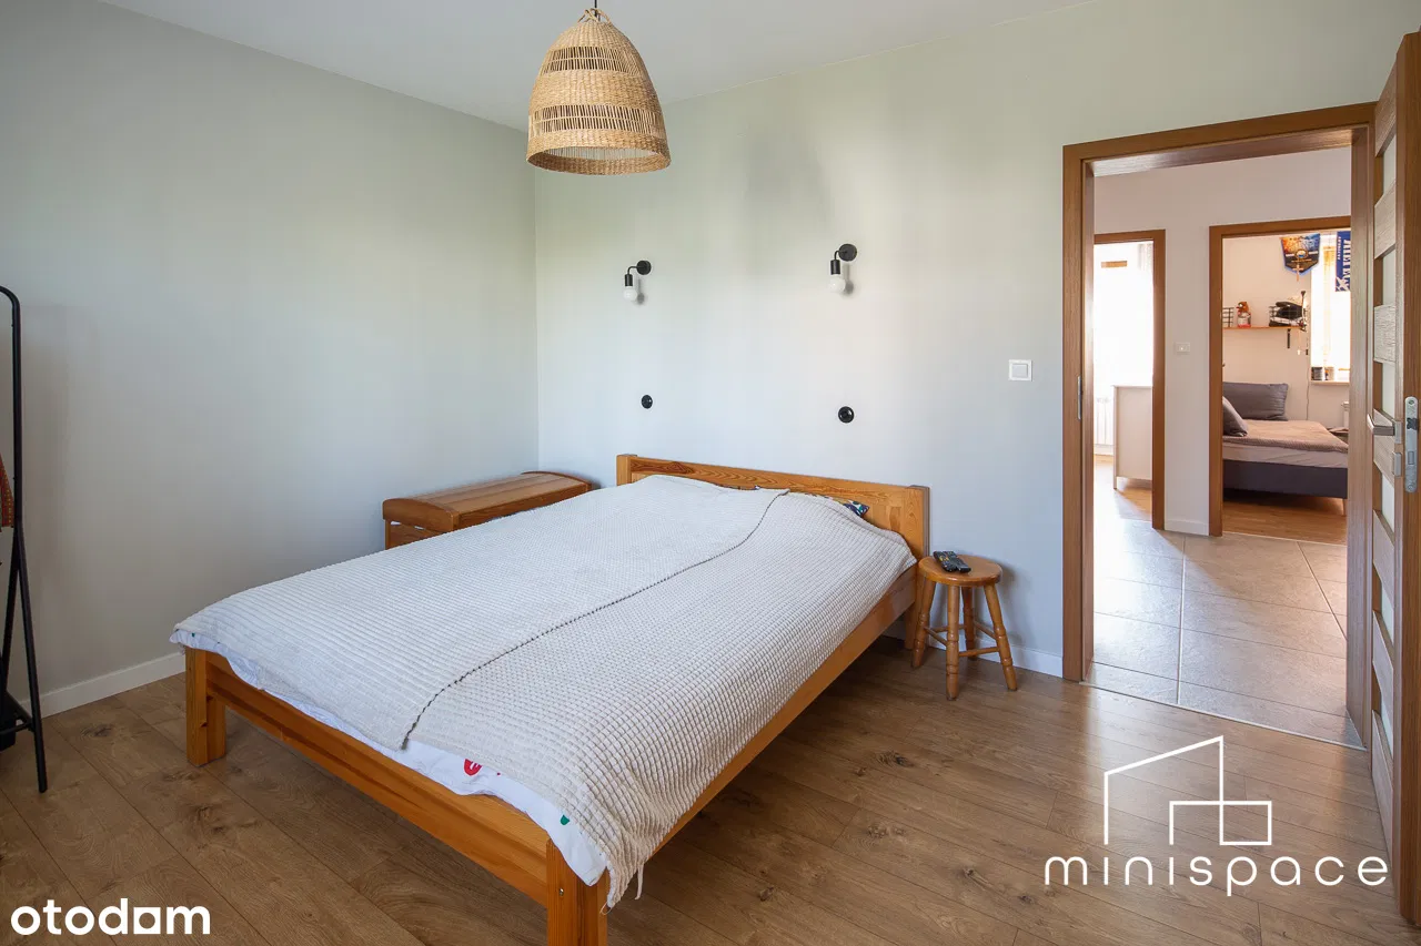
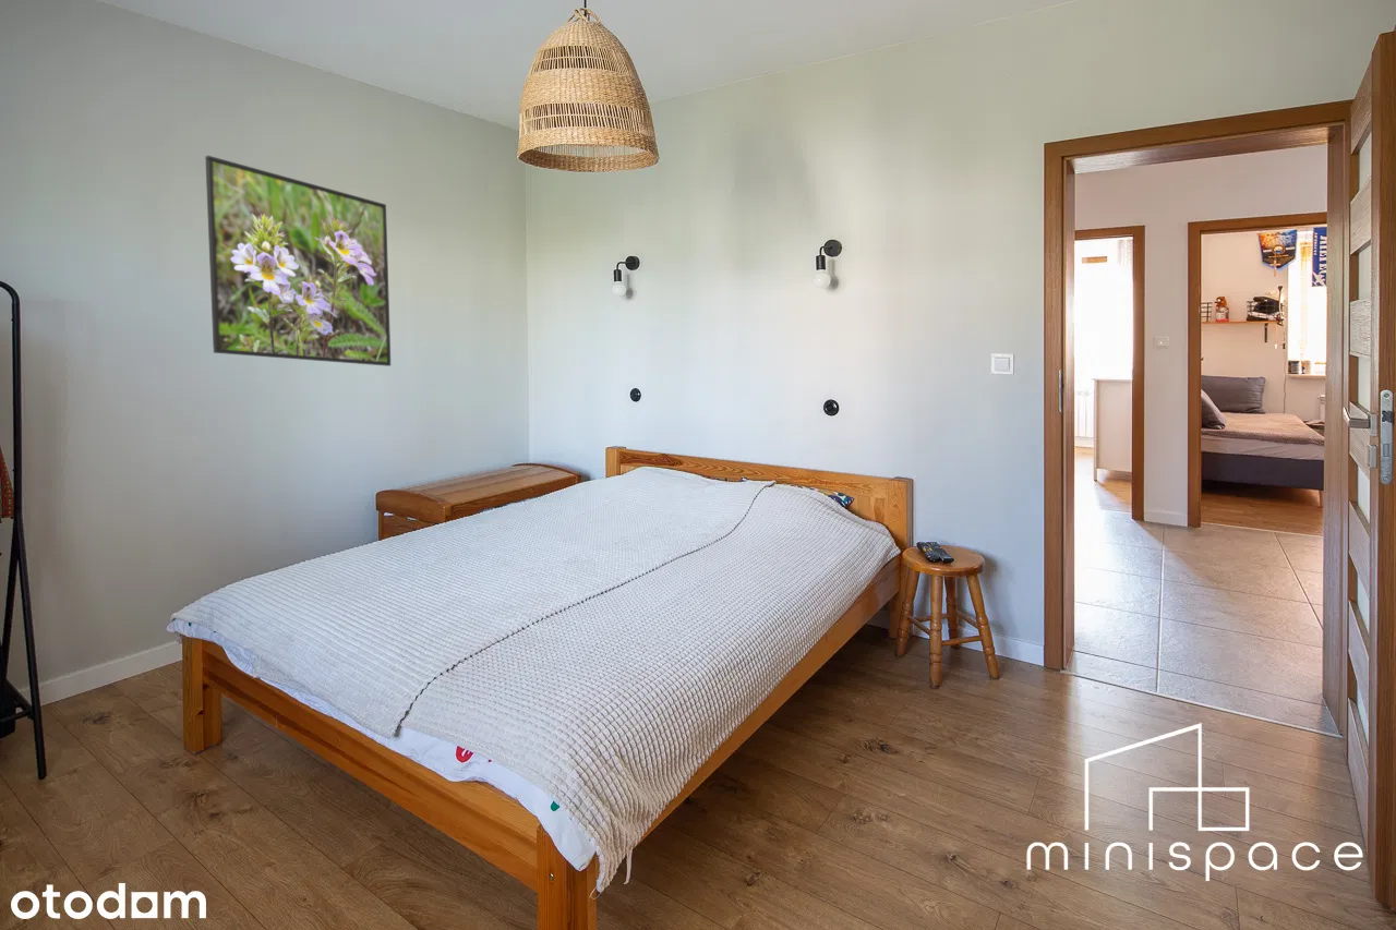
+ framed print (308, 271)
